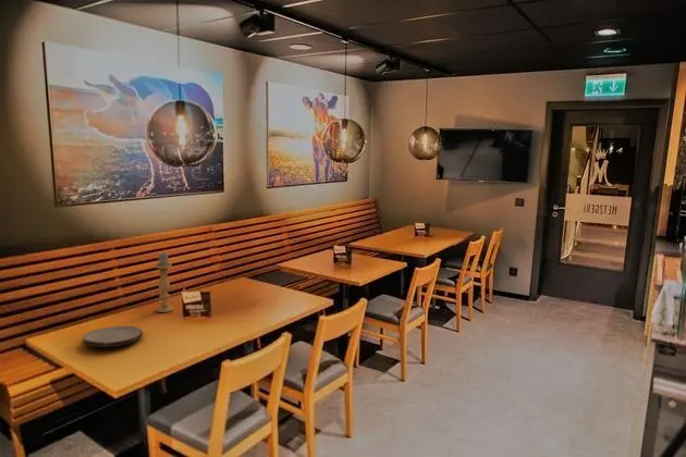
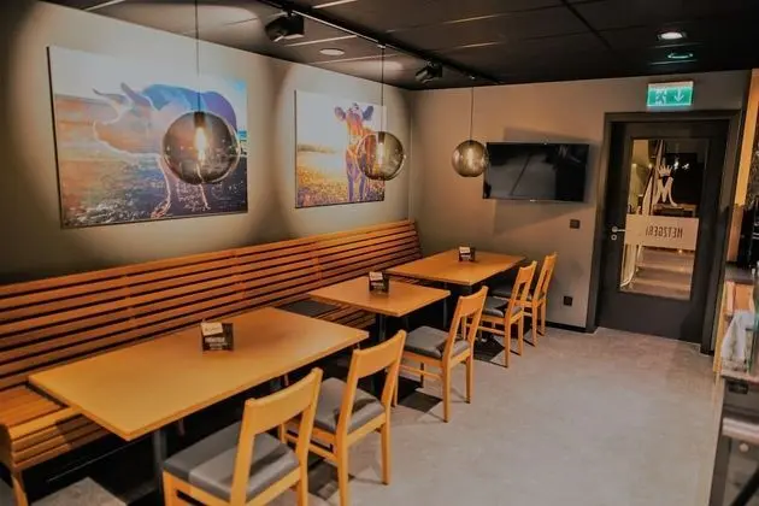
- candle holder (163, 281)
- plate (113, 336)
